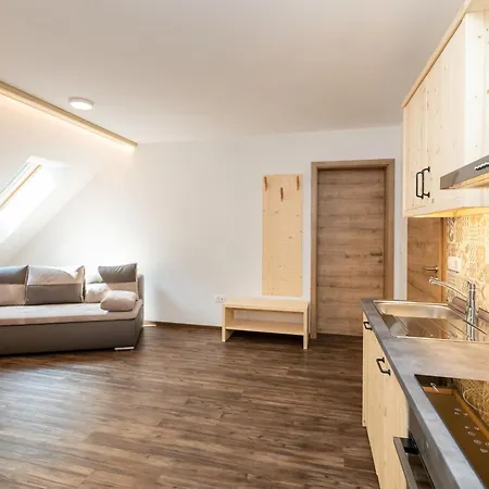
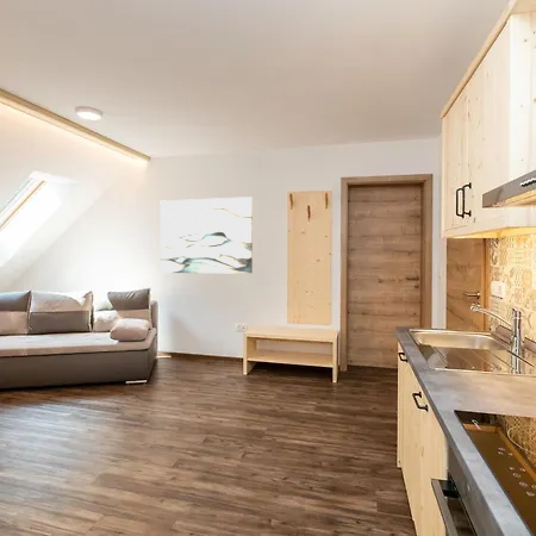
+ wall art (204, 236)
